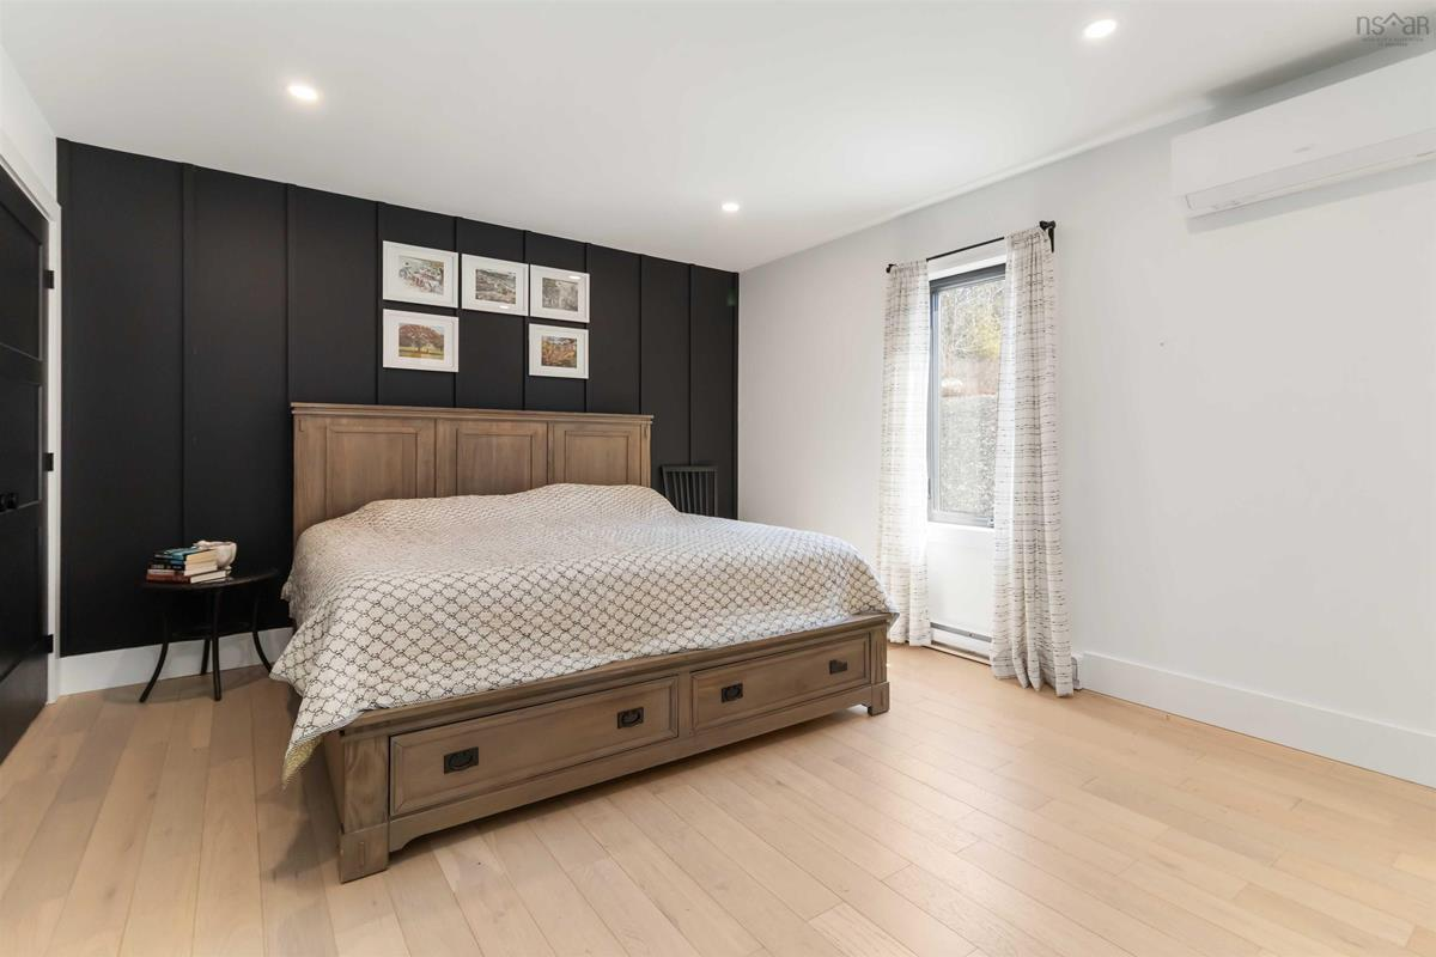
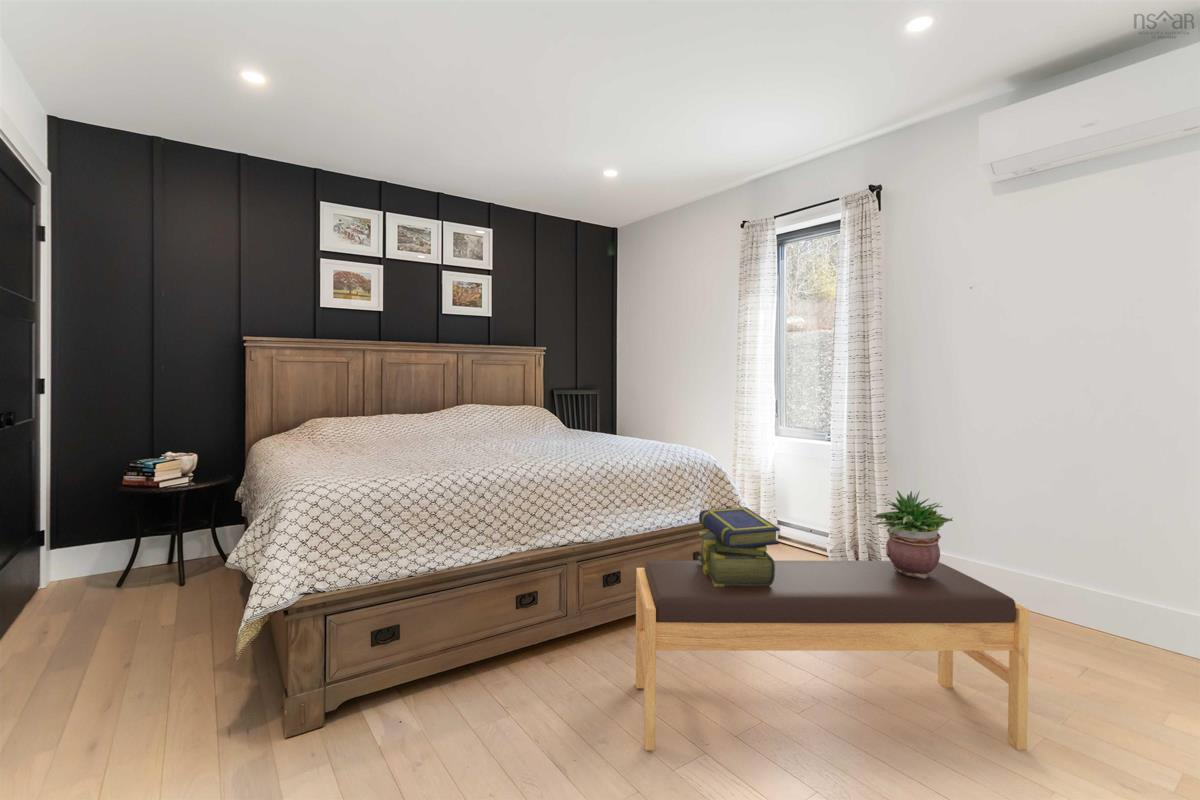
+ stack of books (737, 544)
+ potted plant (913, 532)
+ bench (812, 644)
